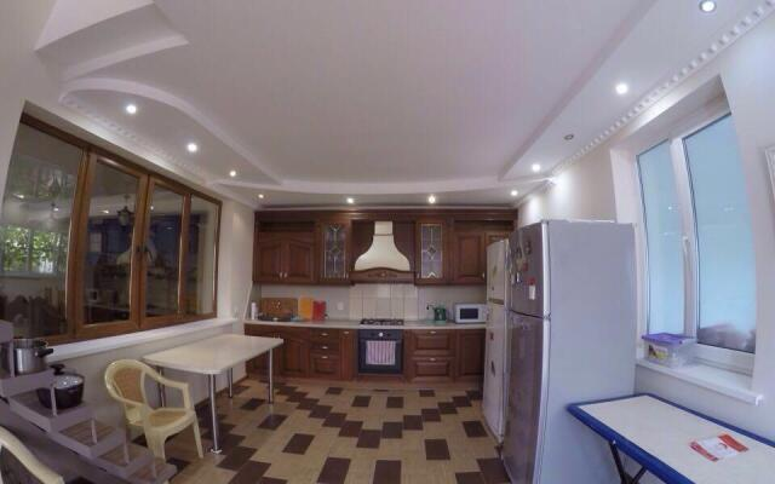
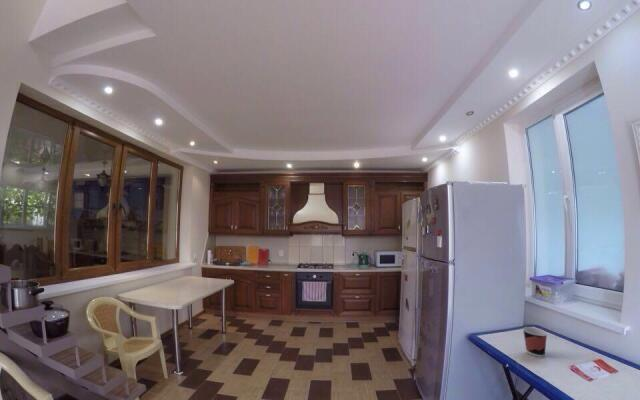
+ cup (535, 342)
